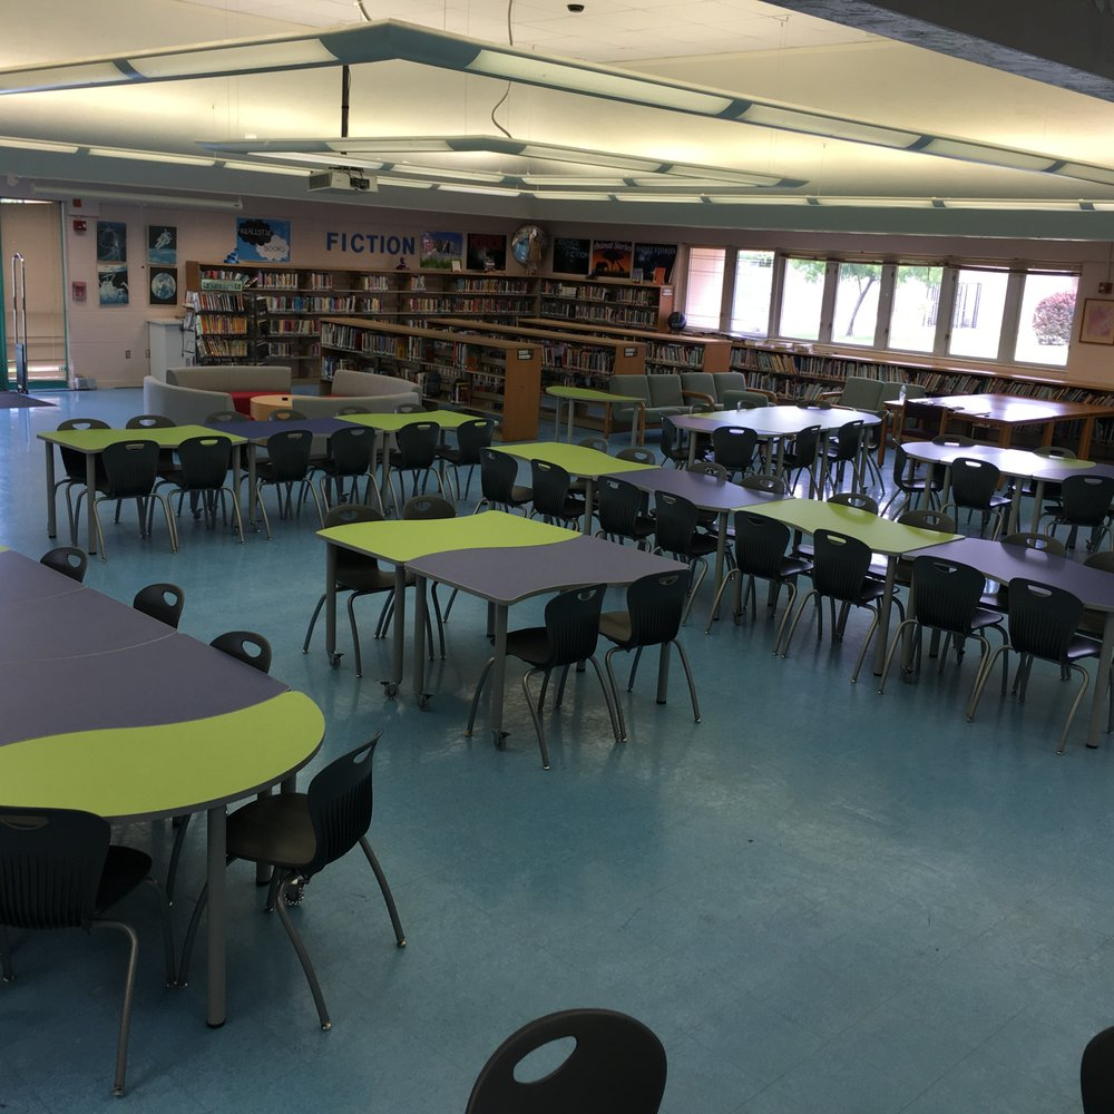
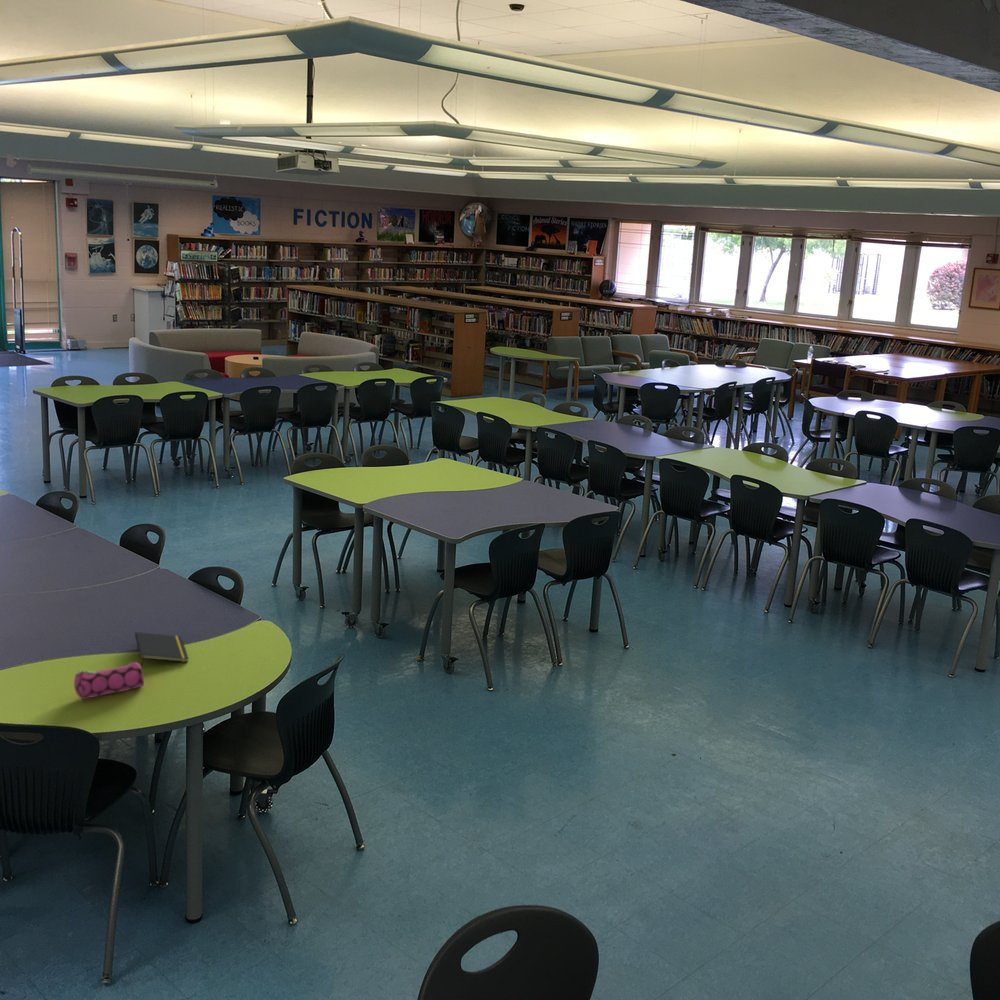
+ notepad (161, 646)
+ pencil case (110, 678)
